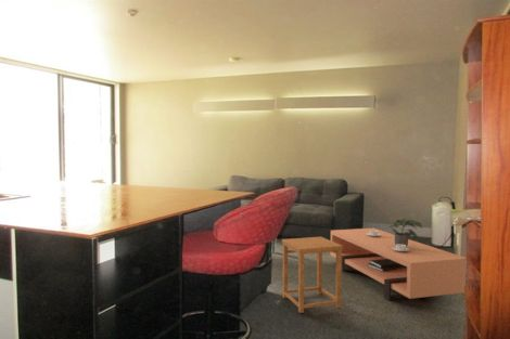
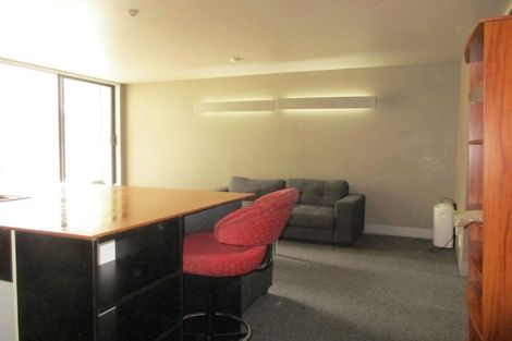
- side table (317, 272)
- potted plant (404, 233)
- coffee table (387, 259)
